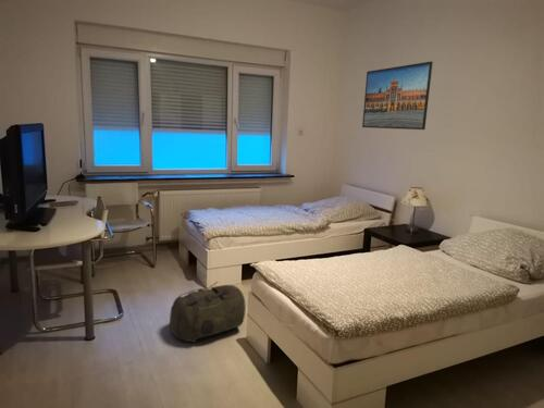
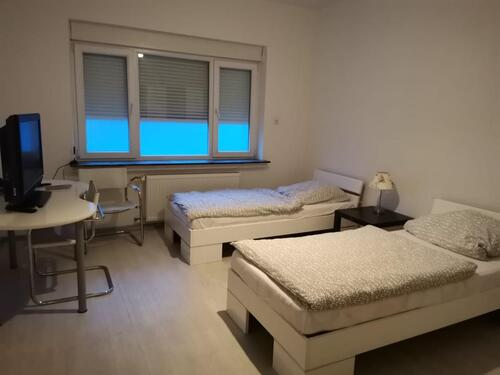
- backpack (207, 308)
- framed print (393, 98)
